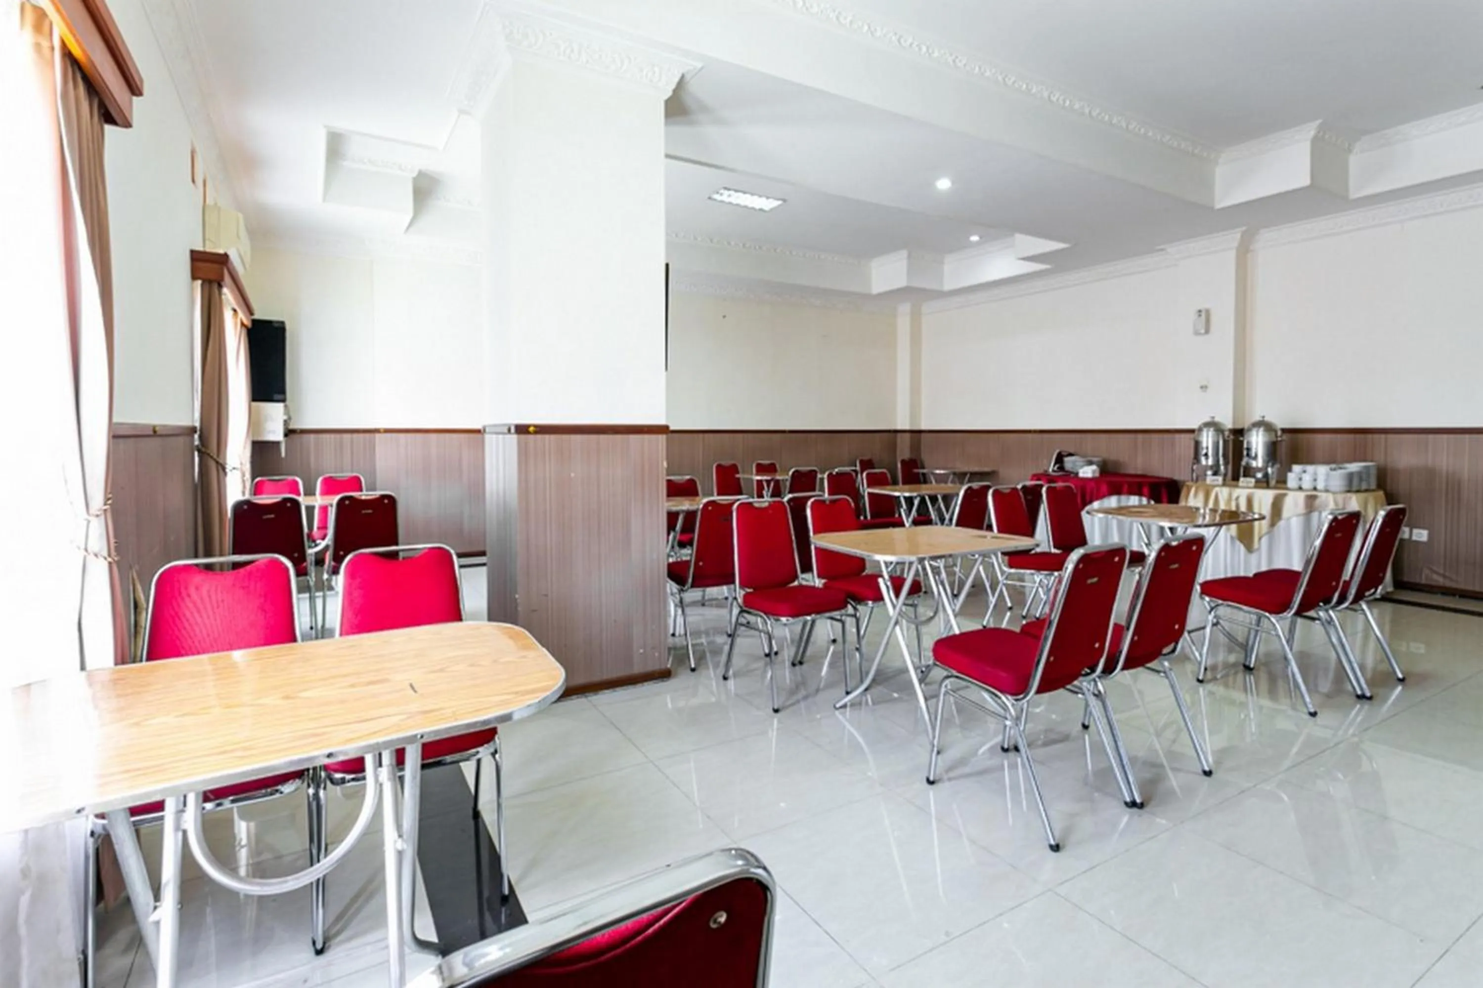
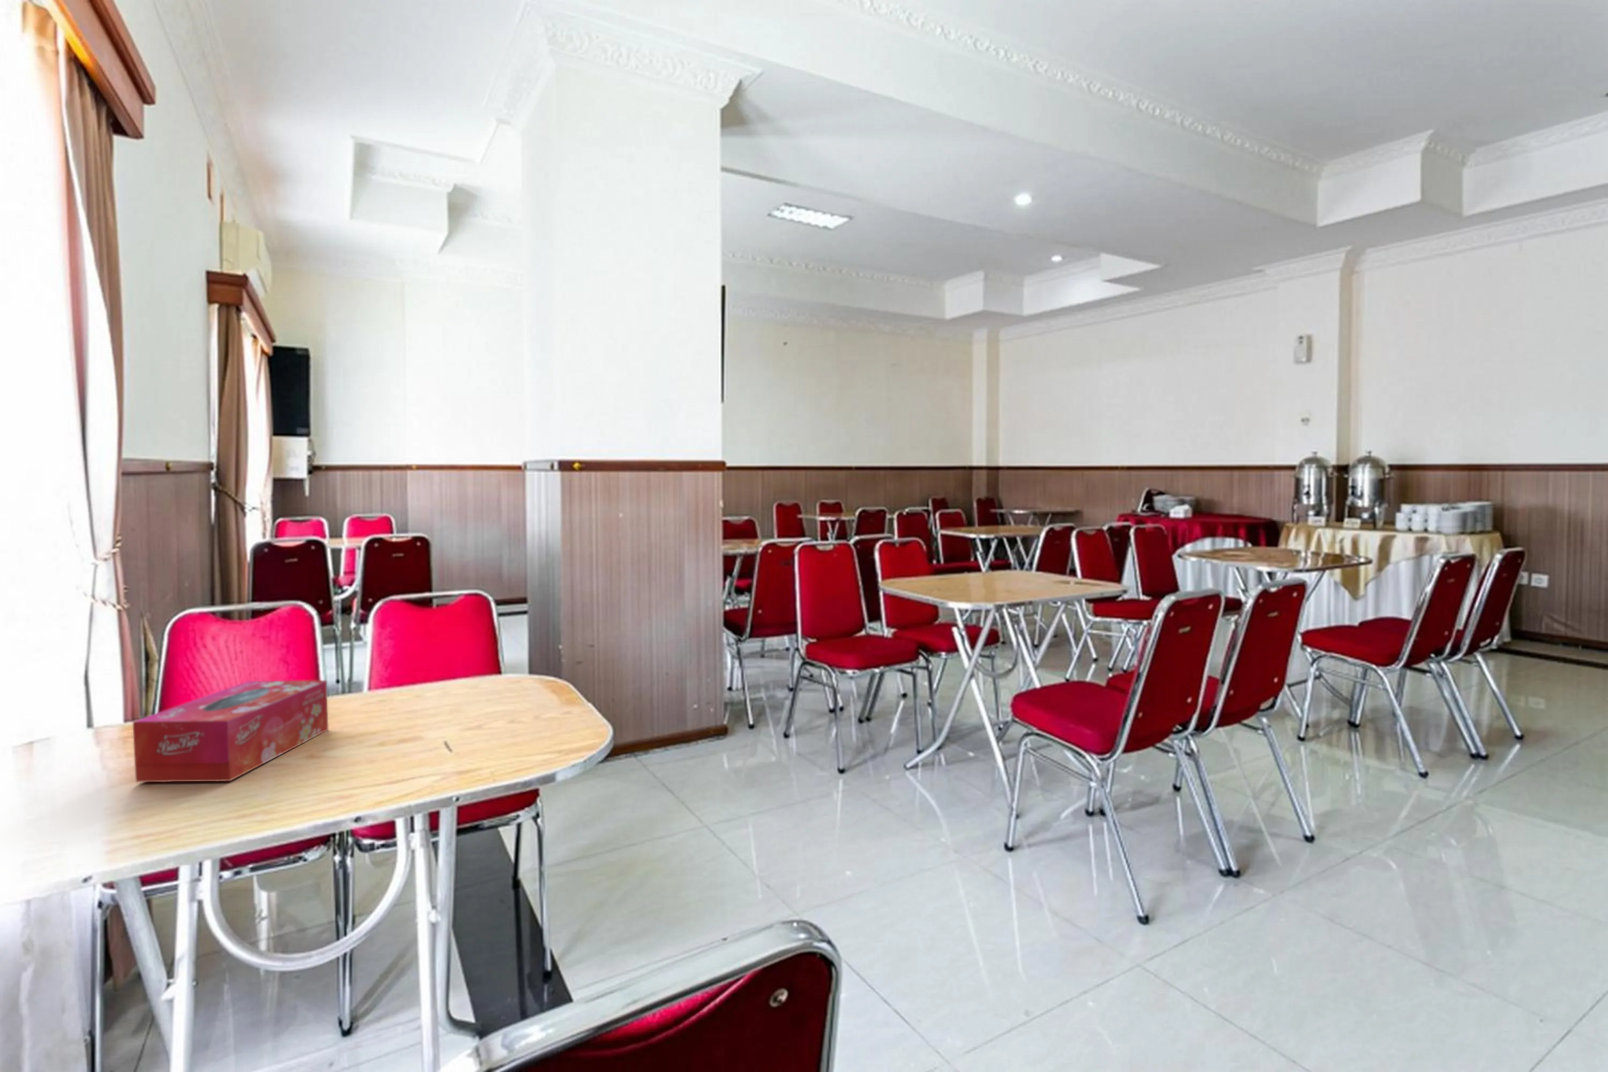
+ tissue box (240, 726)
